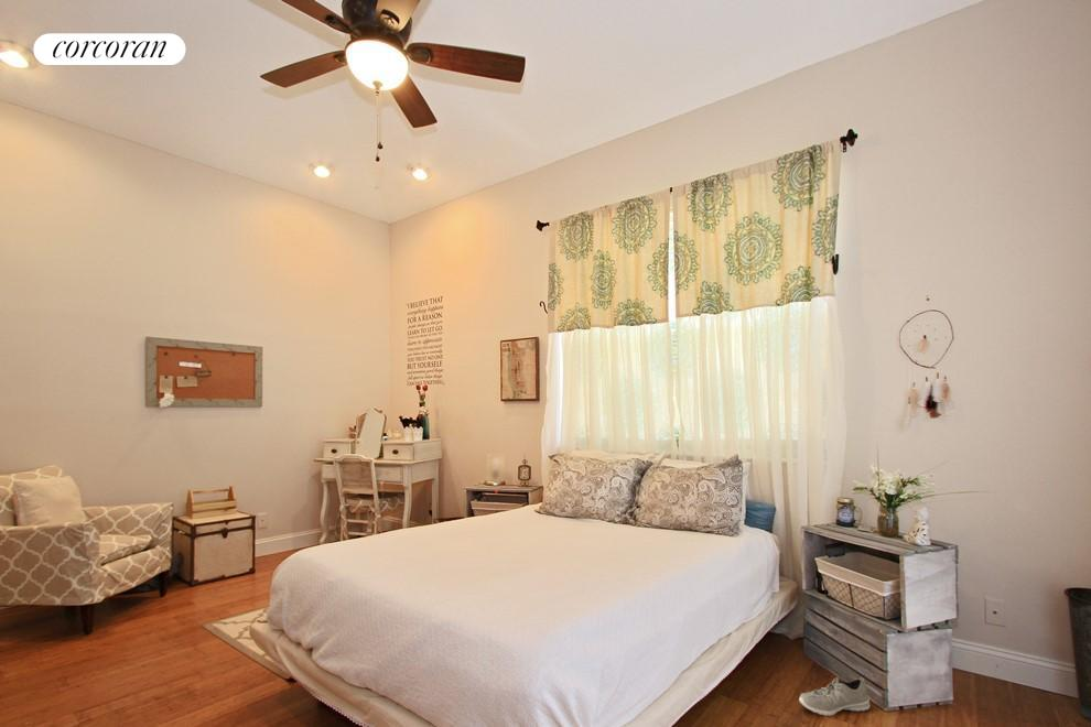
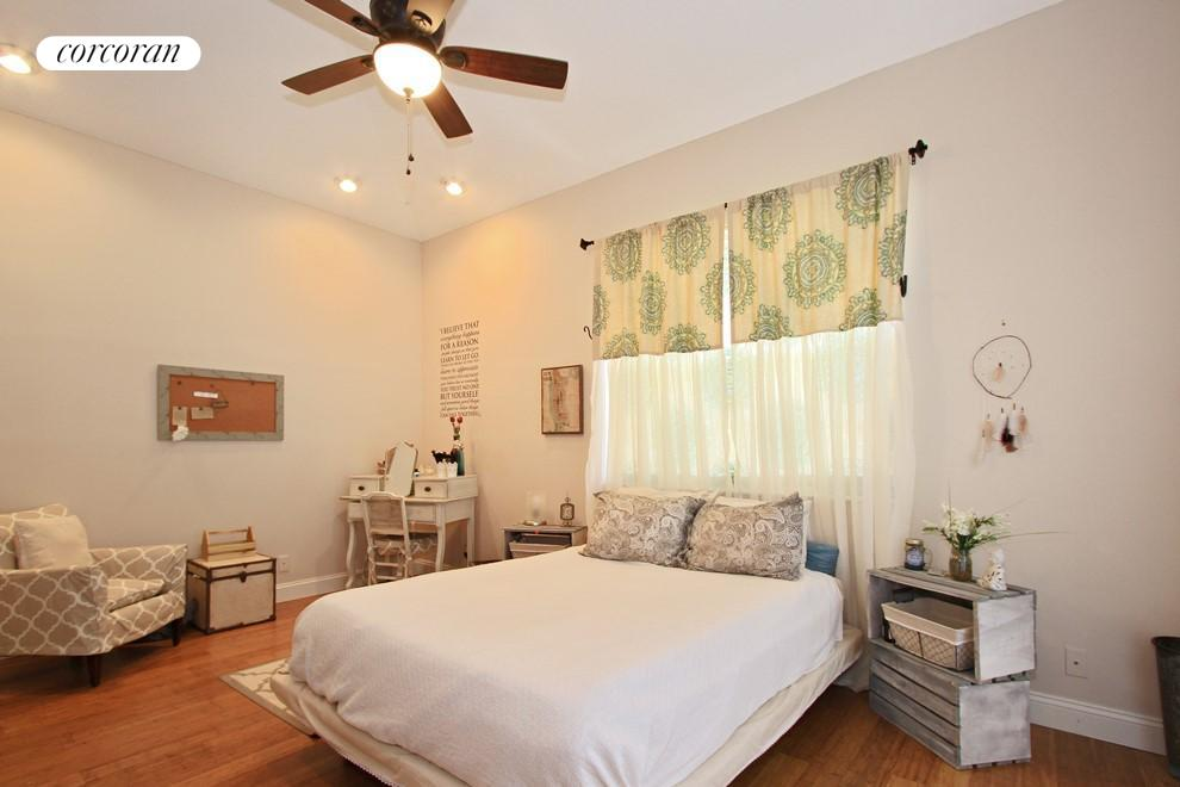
- sneaker (832, 692)
